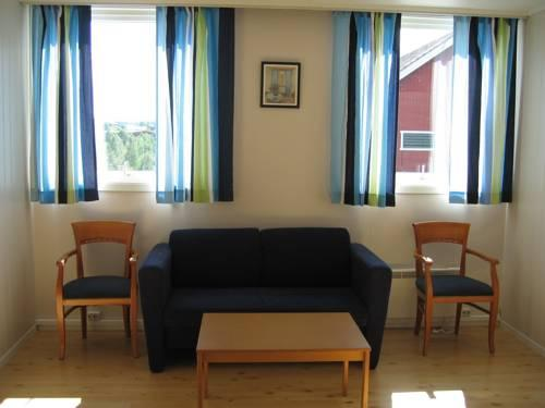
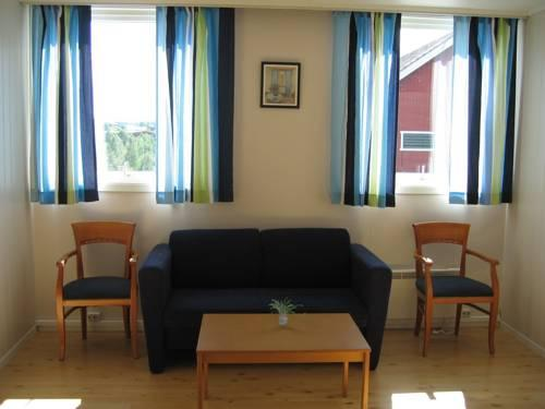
+ plant (288, 312)
